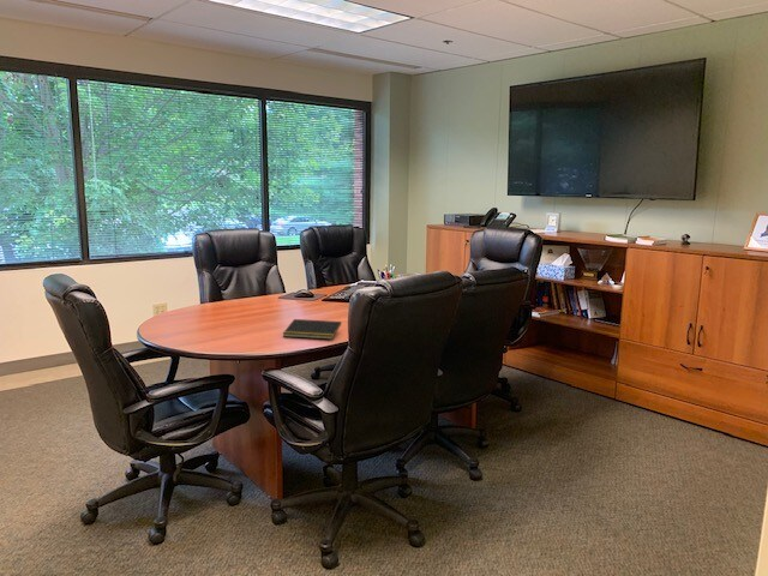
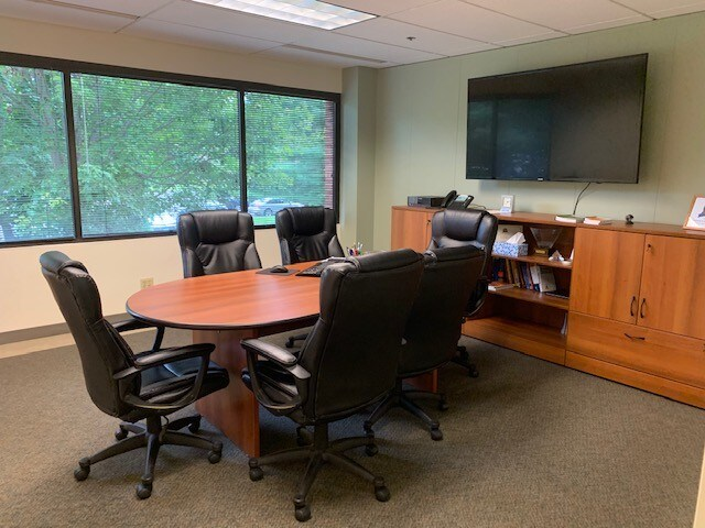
- notepad (312, 329)
